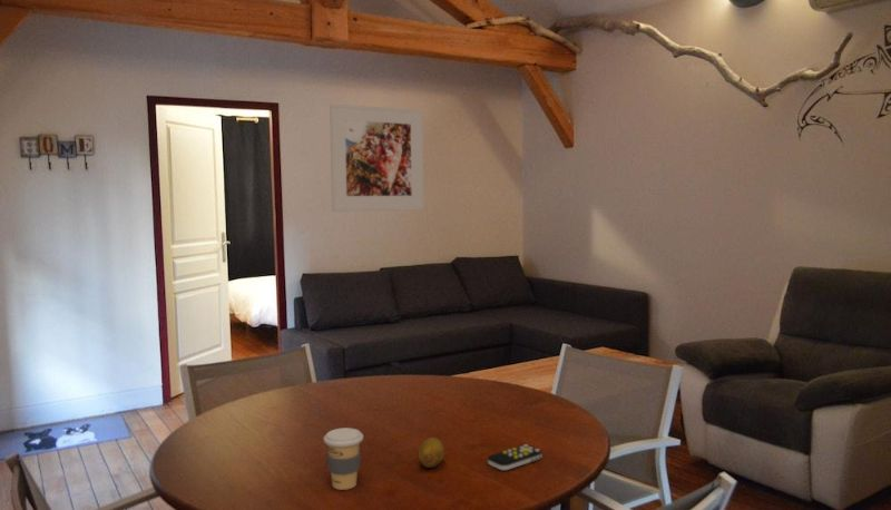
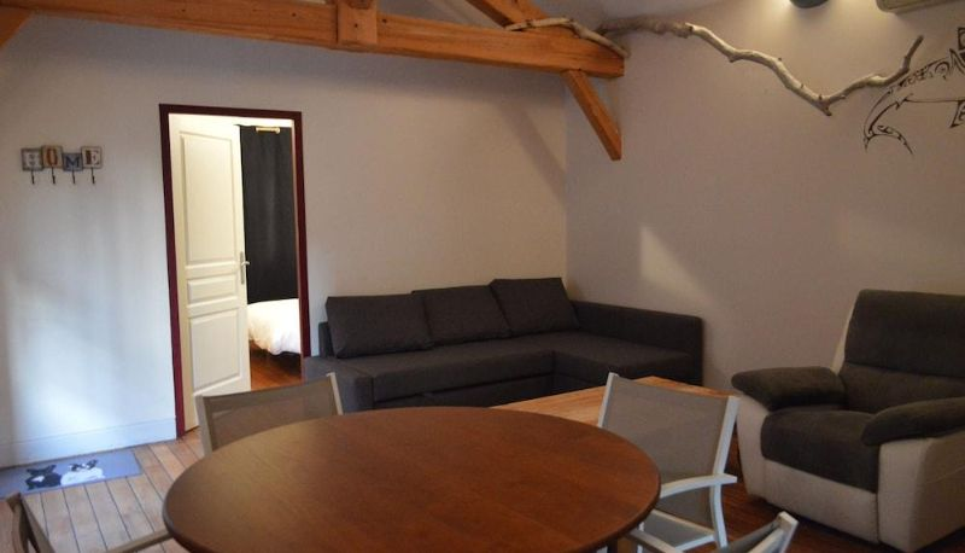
- remote control (515, 457)
- fruit (431, 452)
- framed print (379, 159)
- coffee cup (343, 459)
